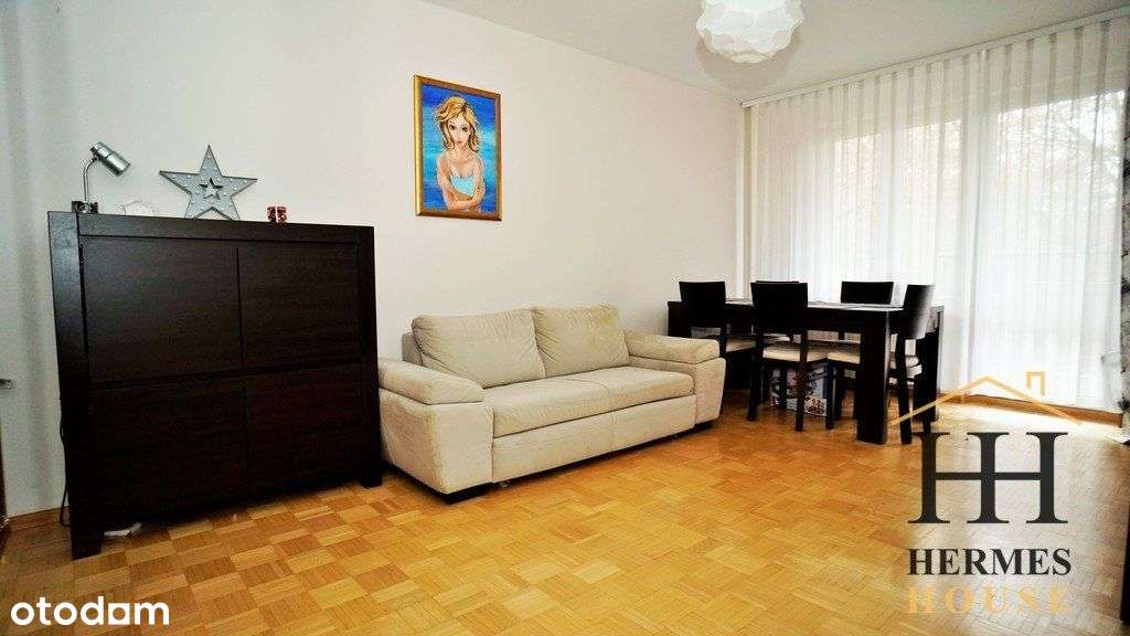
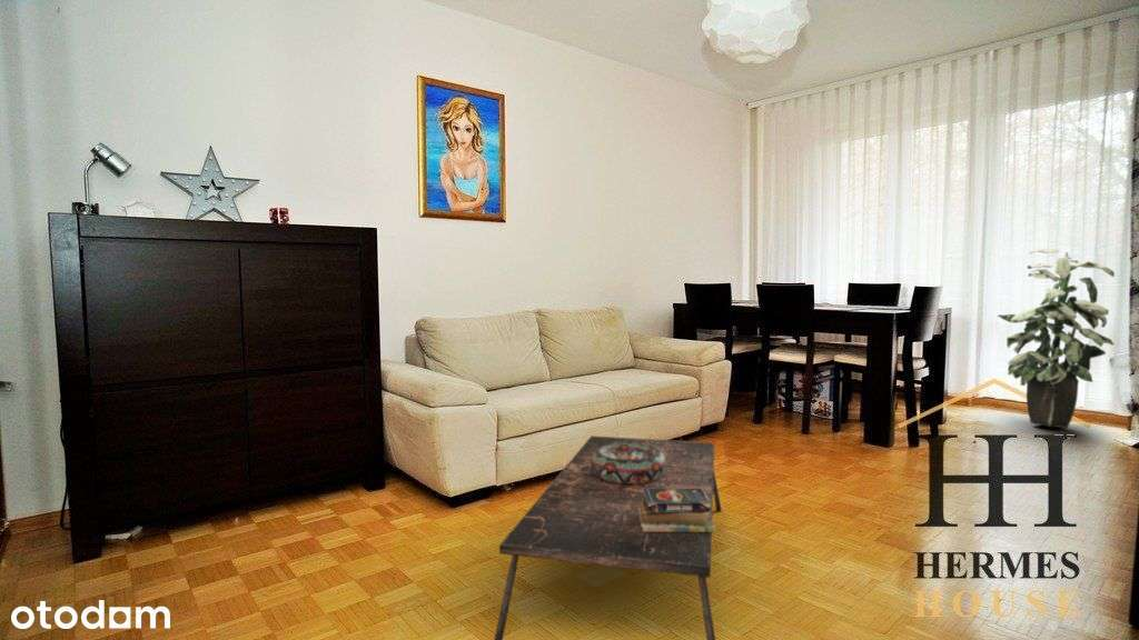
+ decorative bowl (627, 462)
+ coffee table (633, 522)
+ books (674, 508)
+ indoor plant (1050, 338)
